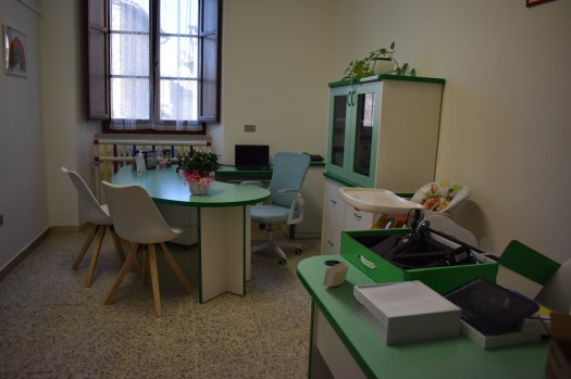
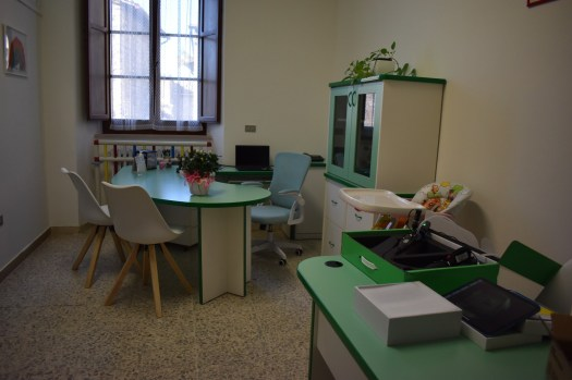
- sticky notes (338, 274)
